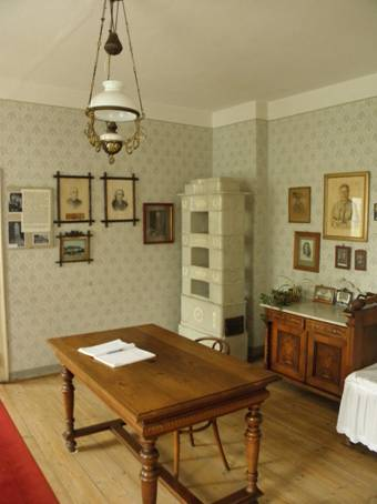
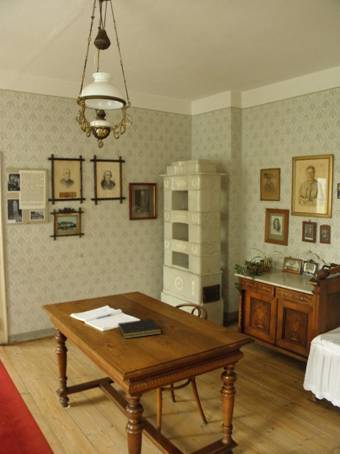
+ notepad (139, 328)
